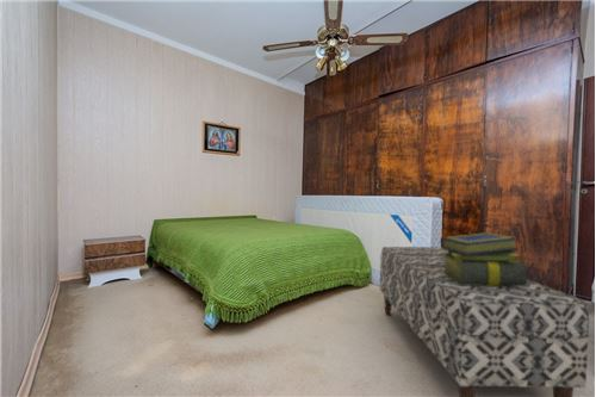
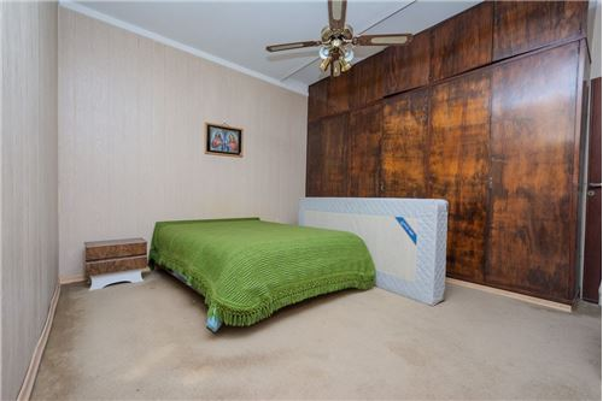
- bench (449, 308)
- stack of books (479, 256)
